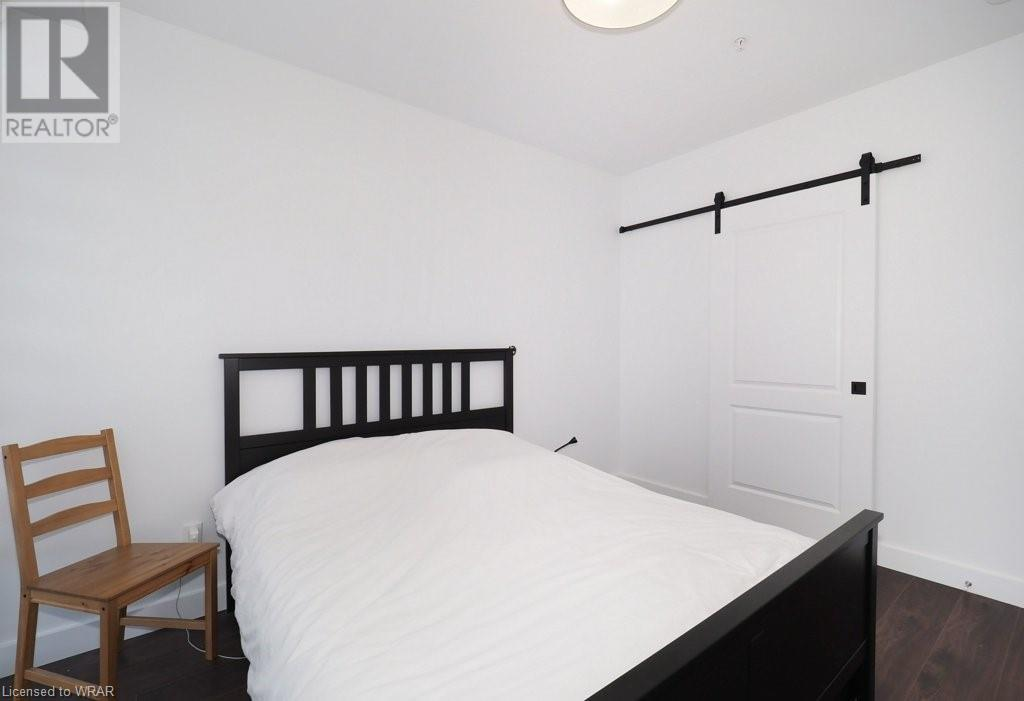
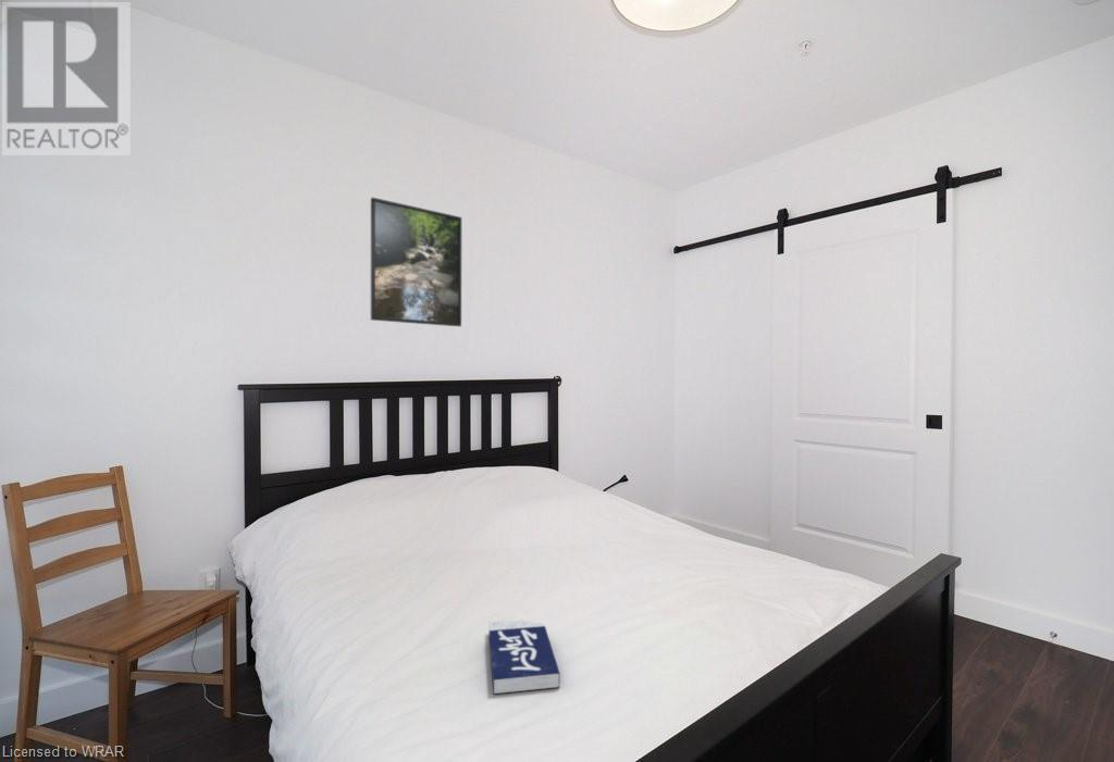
+ book (520, 650)
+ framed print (418, 265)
